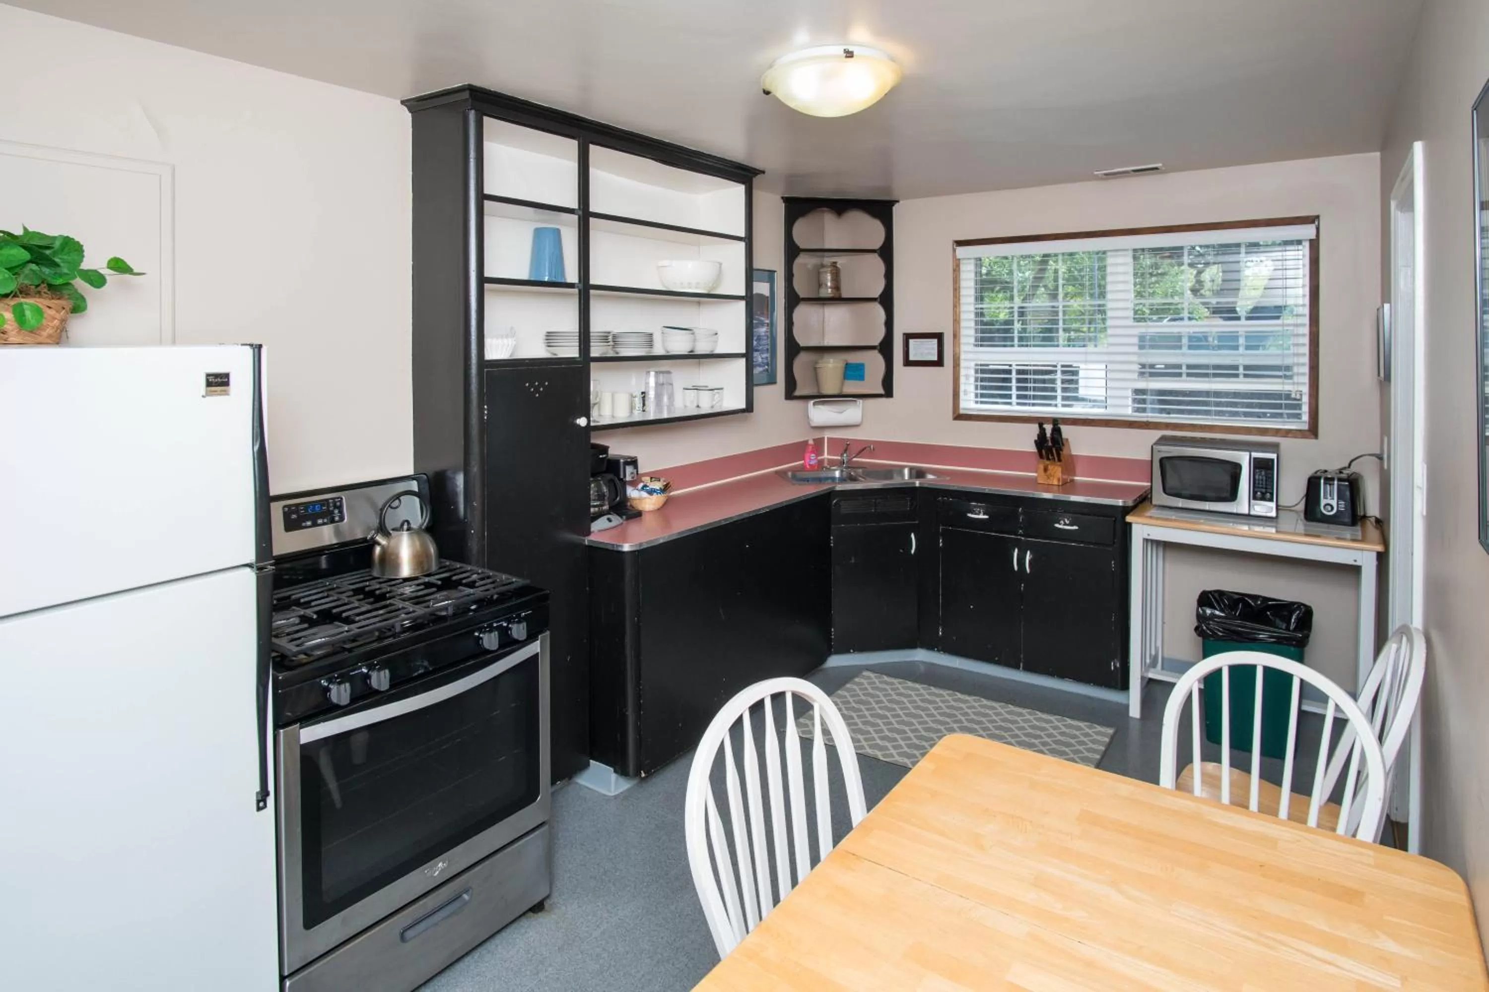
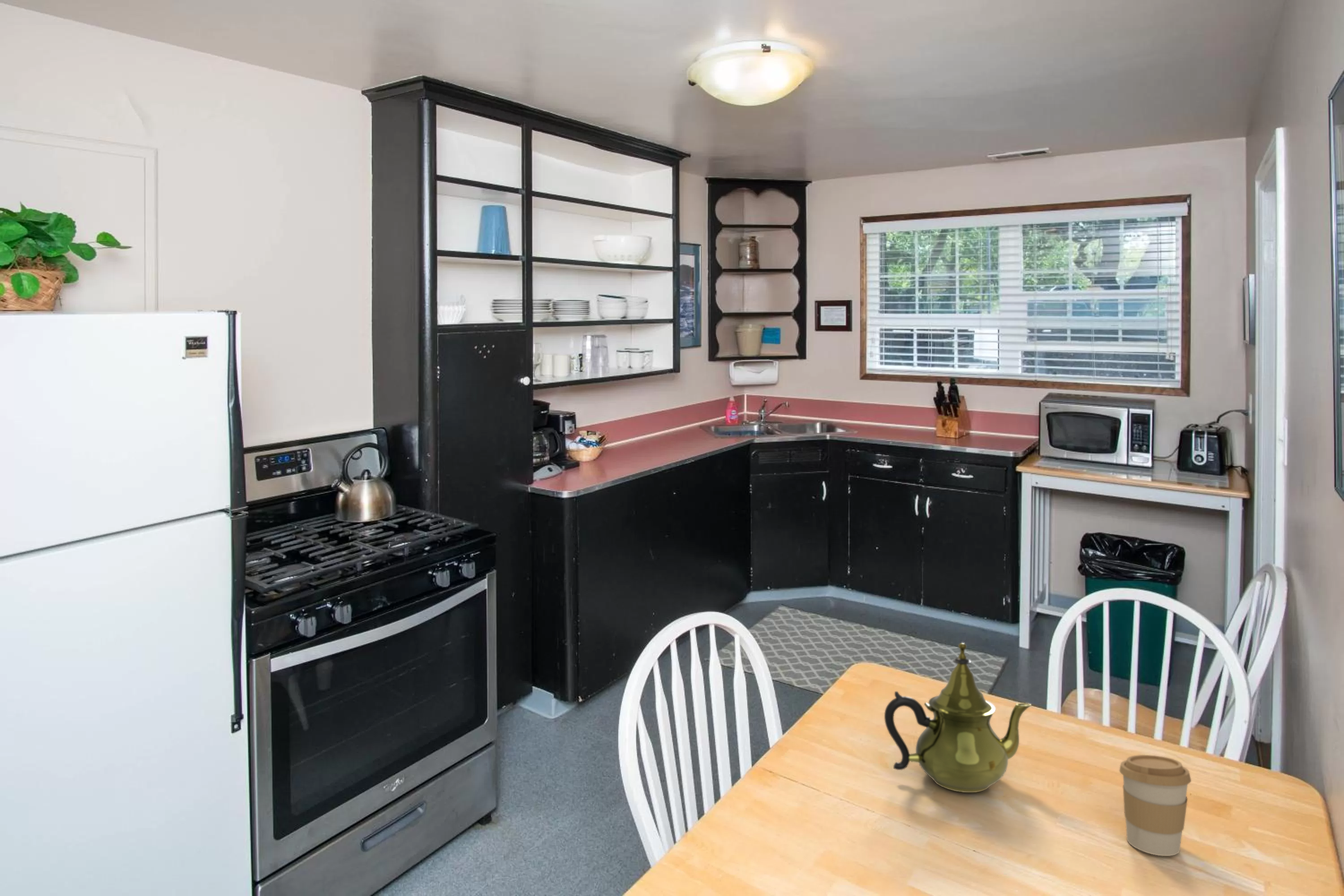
+ teapot (958, 712)
+ coffee cup (1154, 801)
